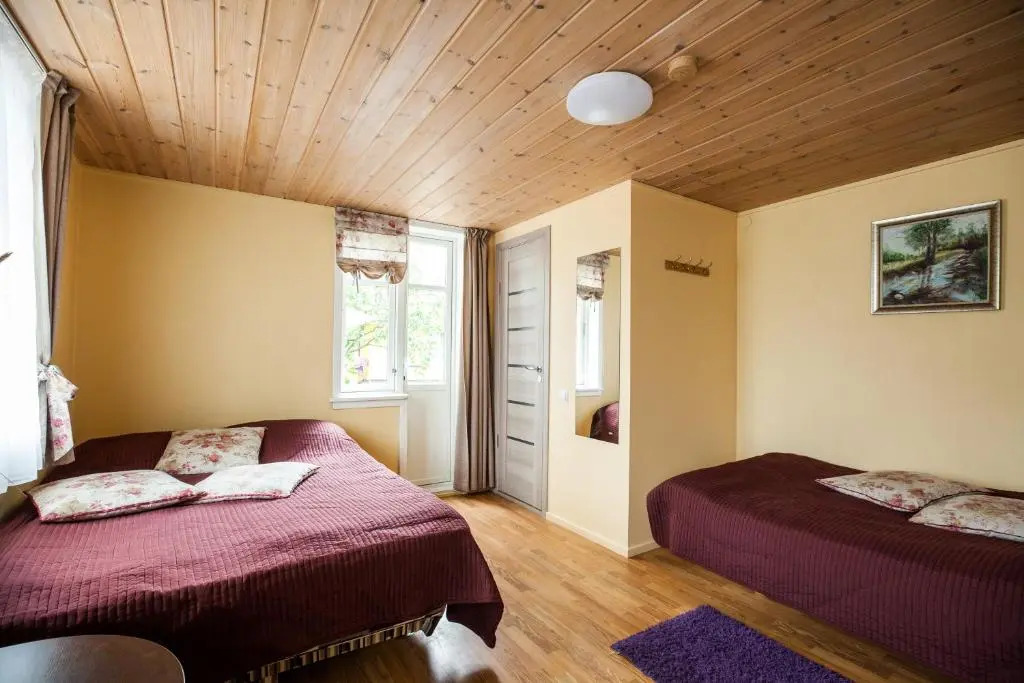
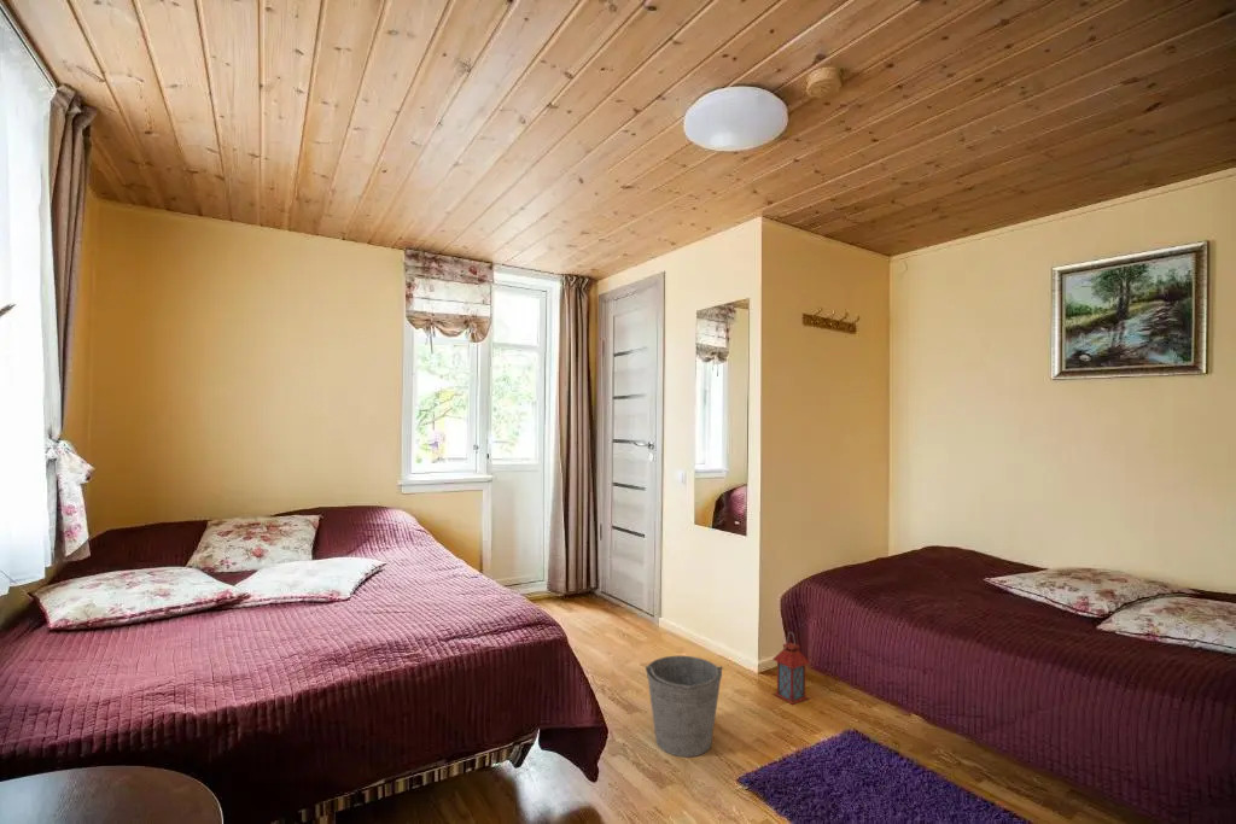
+ lantern (791, 664)
+ bucket (683, 703)
